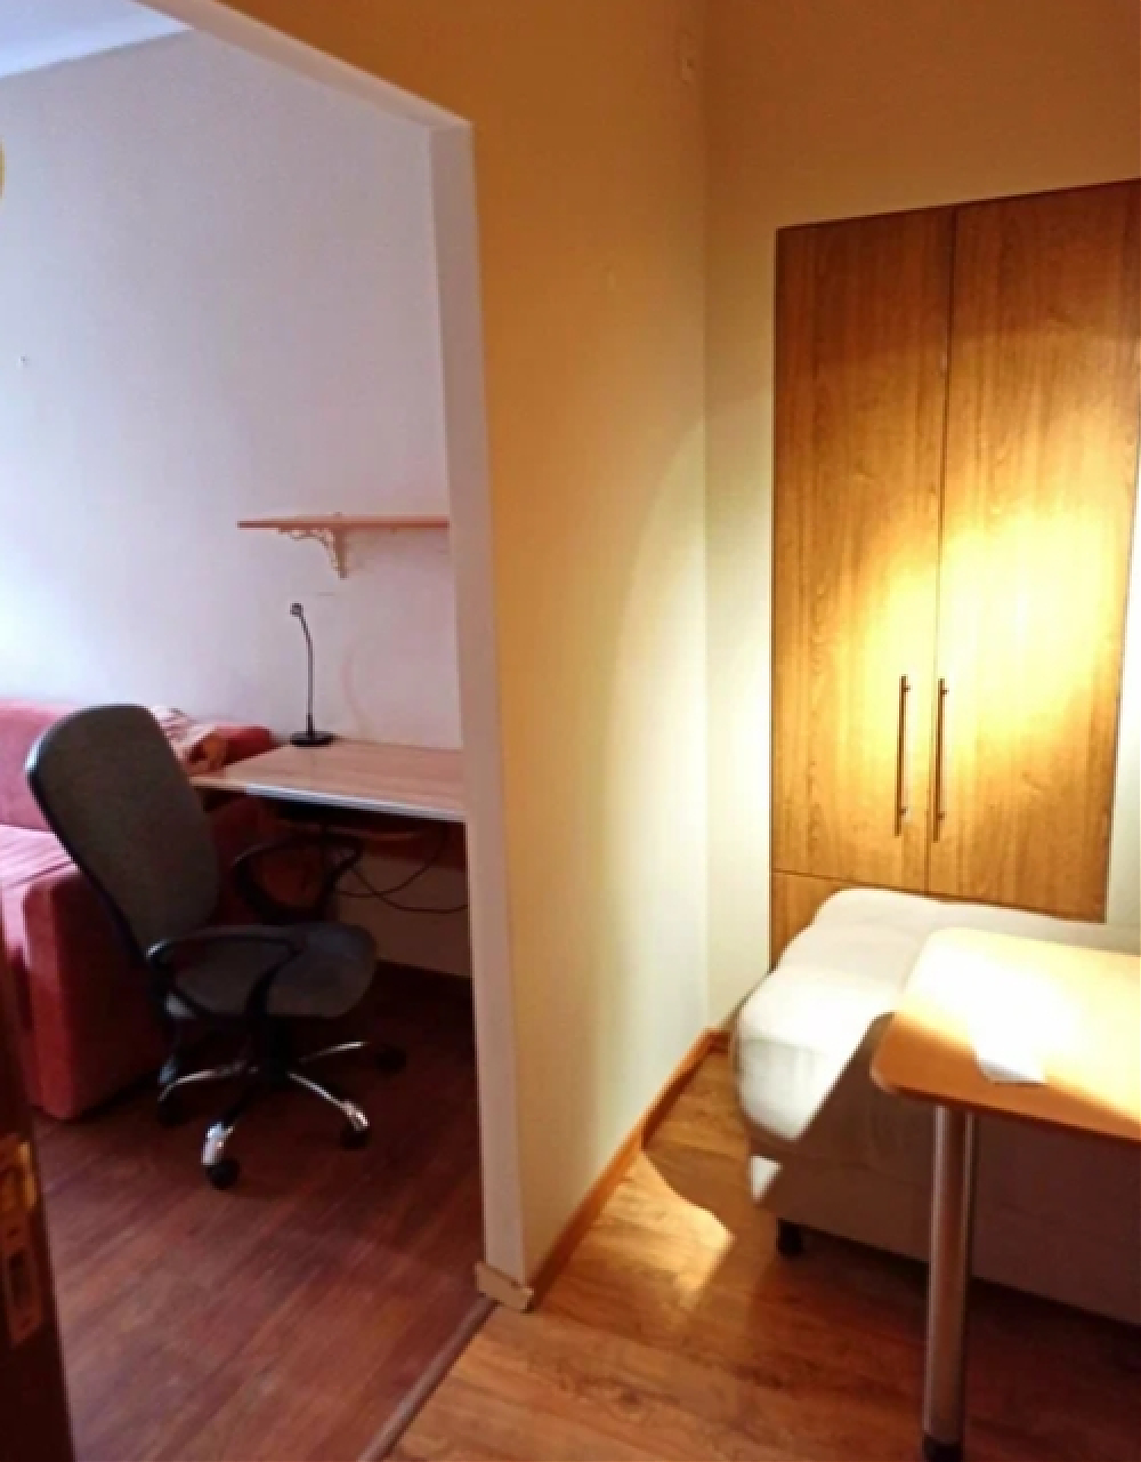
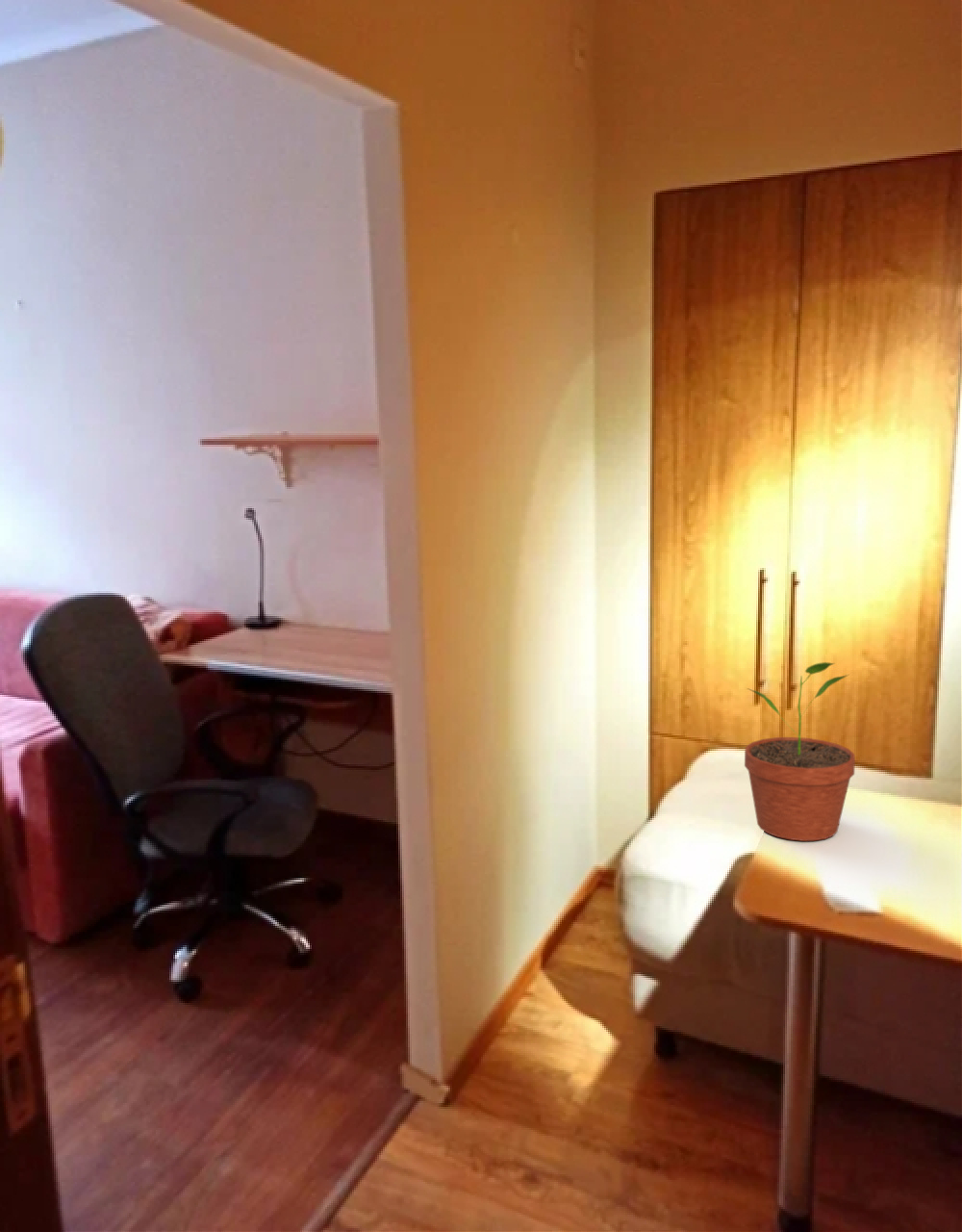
+ potted plant (799, 740)
